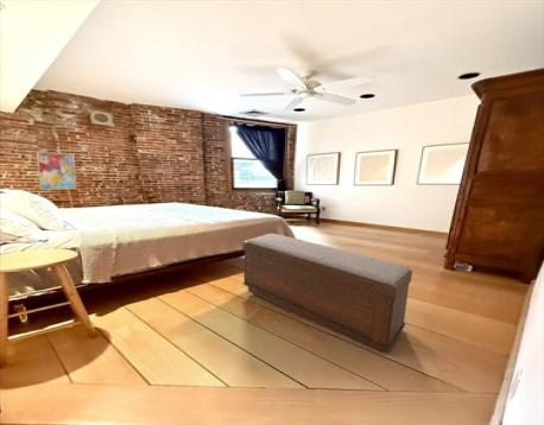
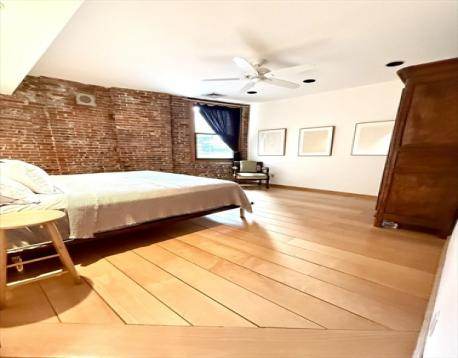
- bench (315, 279)
- wall art (57, 171)
